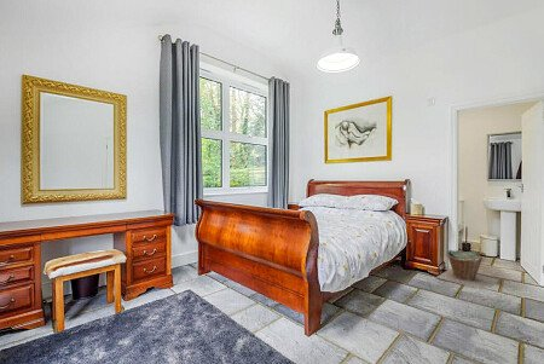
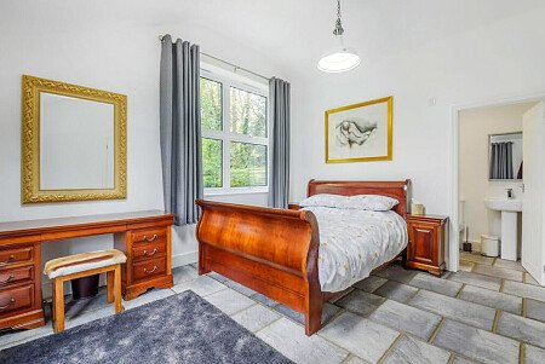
- laundry basket (467, 266)
